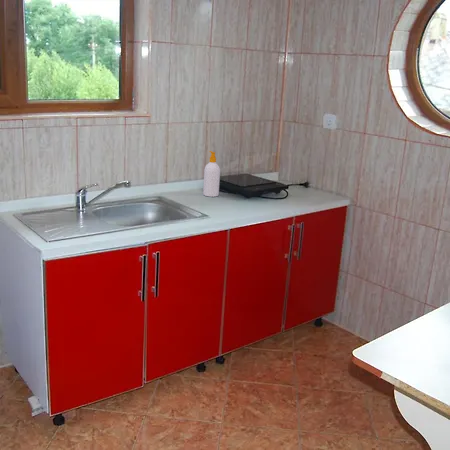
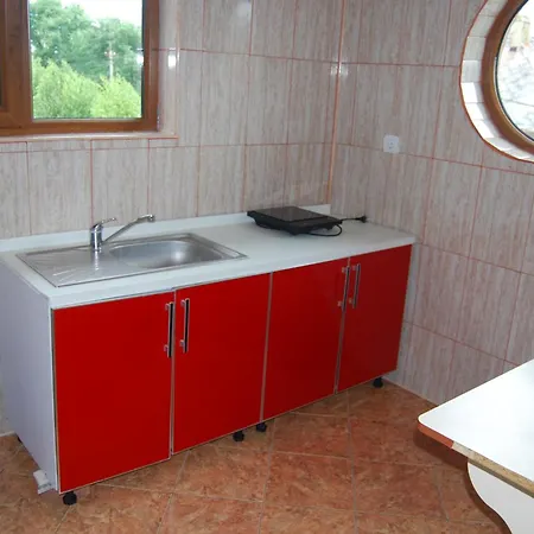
- soap bottle (211, 173)
